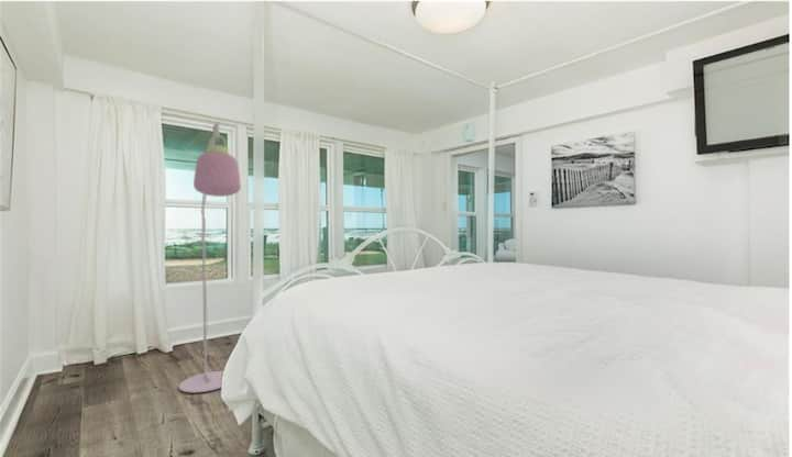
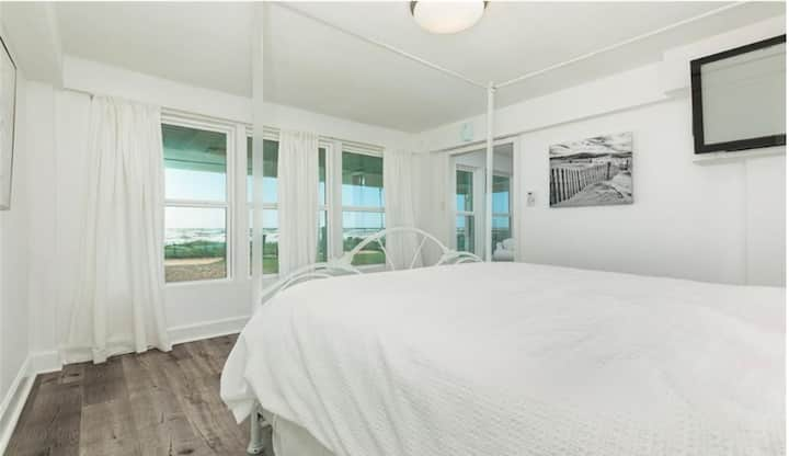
- floor lamp (205, 257)
